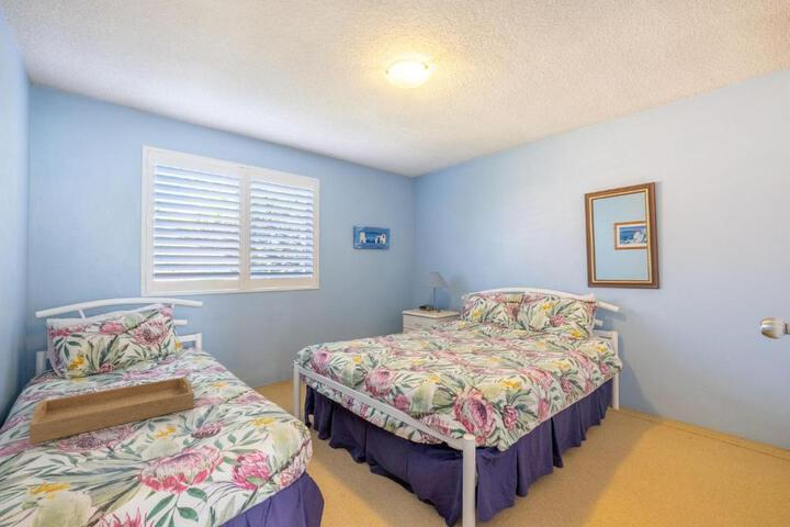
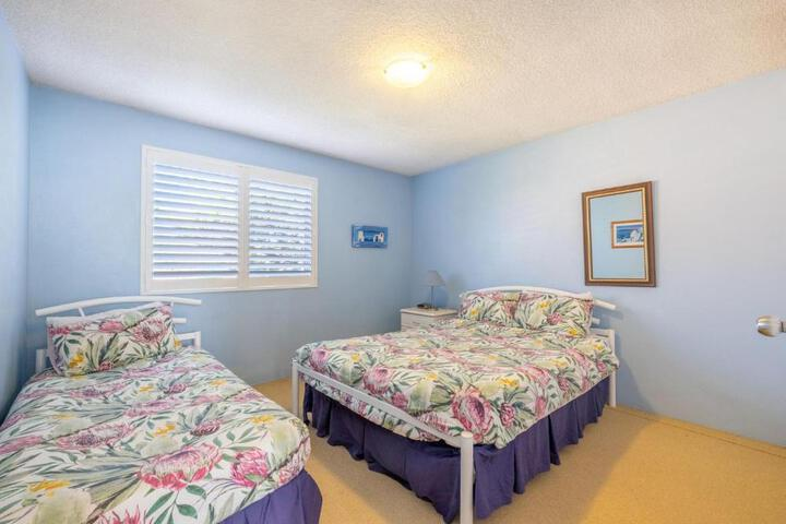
- serving tray (120, 402)
